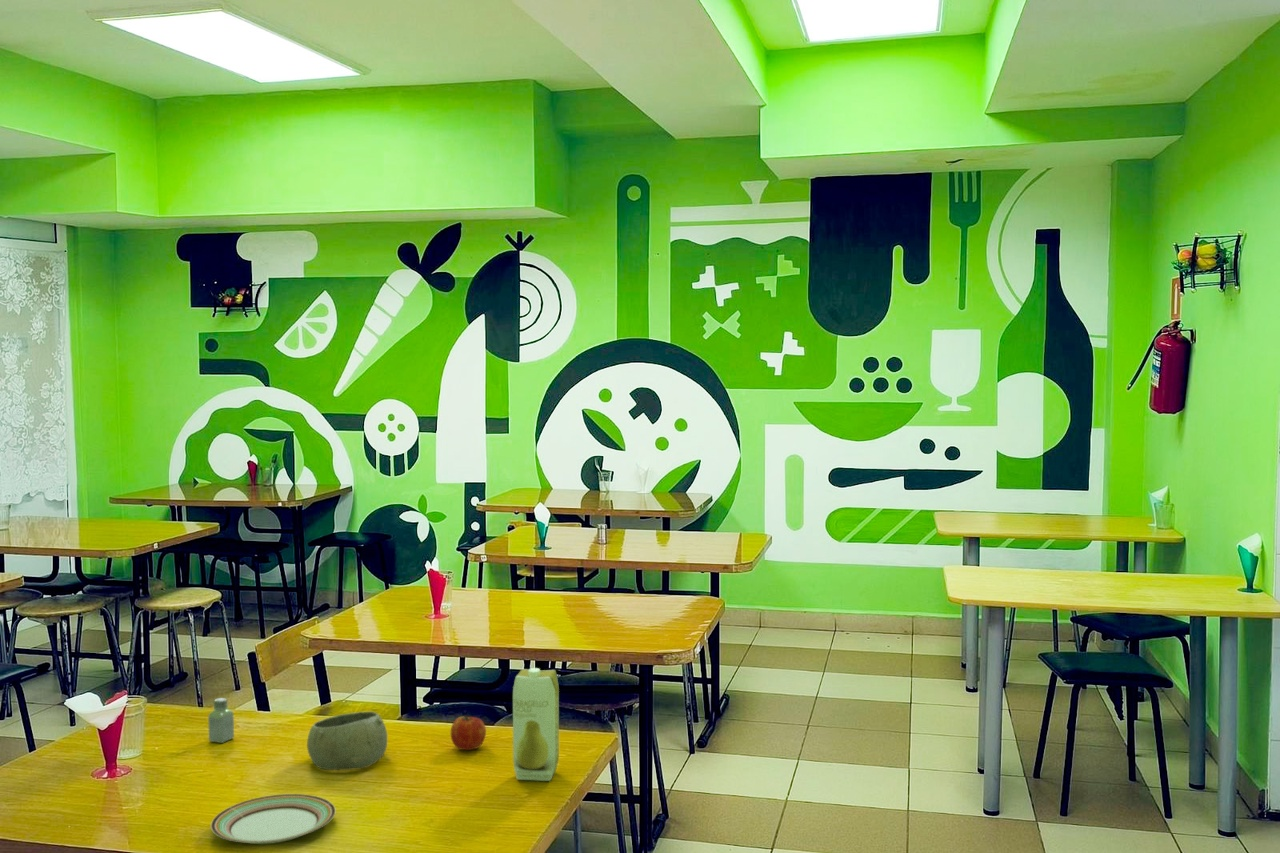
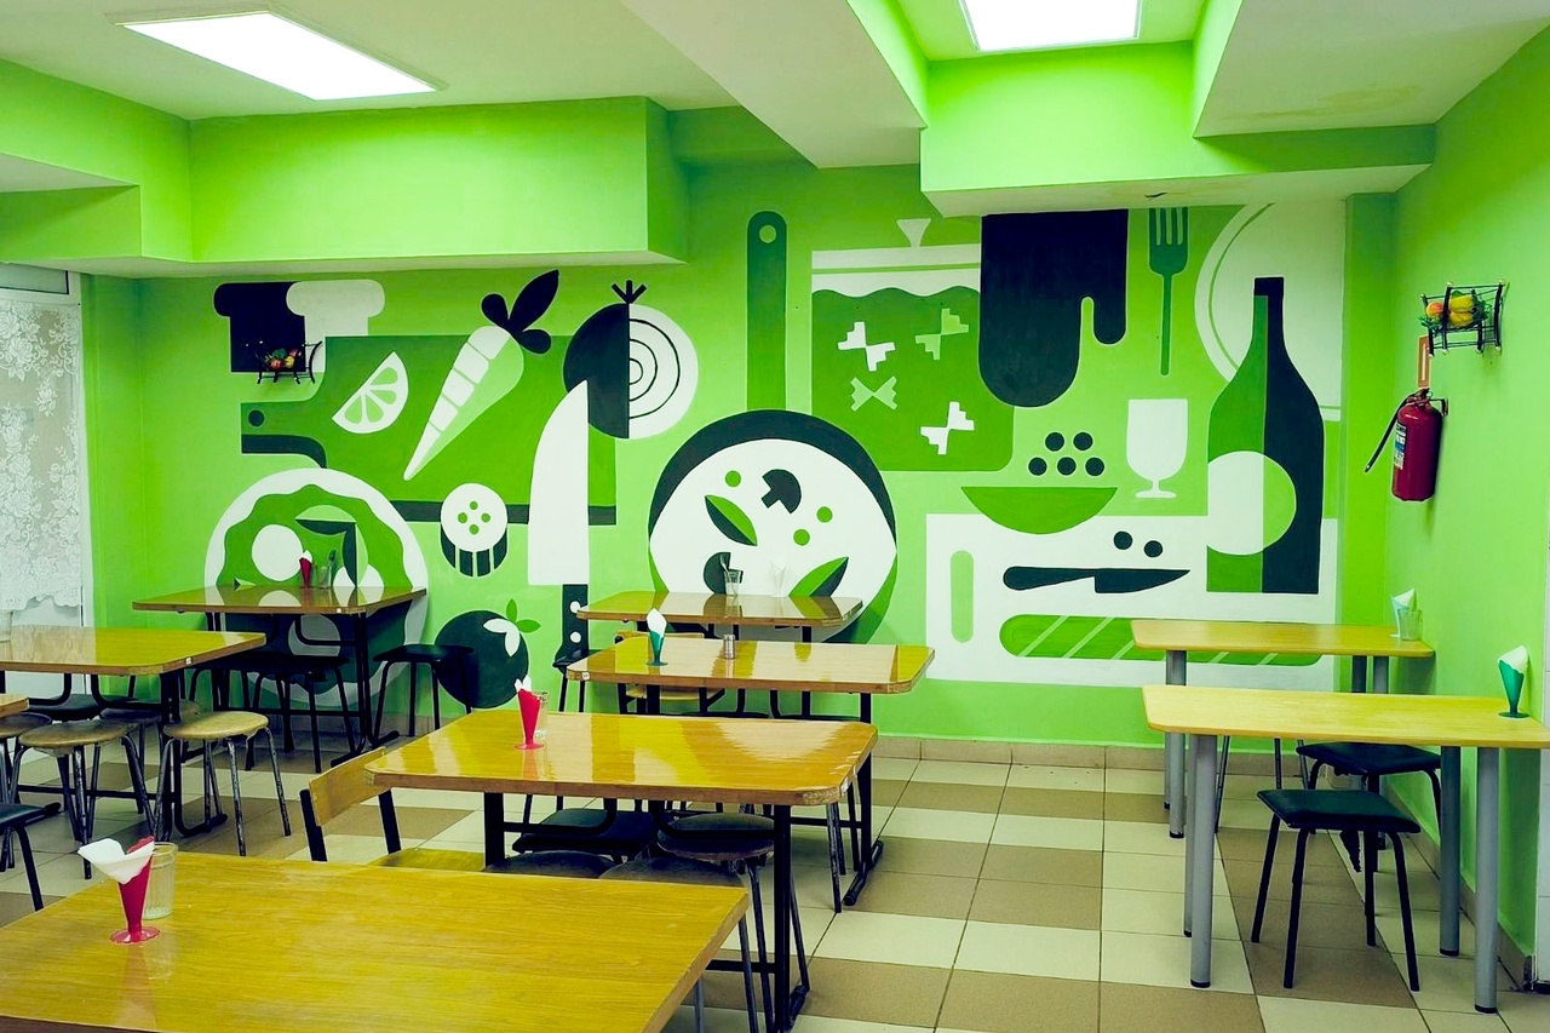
- fruit (468, 730)
- juice carton (536, 721)
- plate (274, 821)
- saltshaker (221, 719)
- bowl (348, 736)
